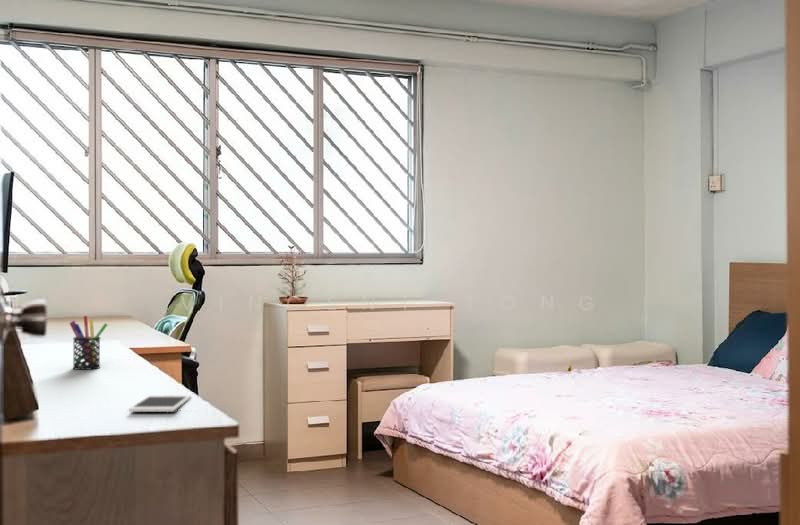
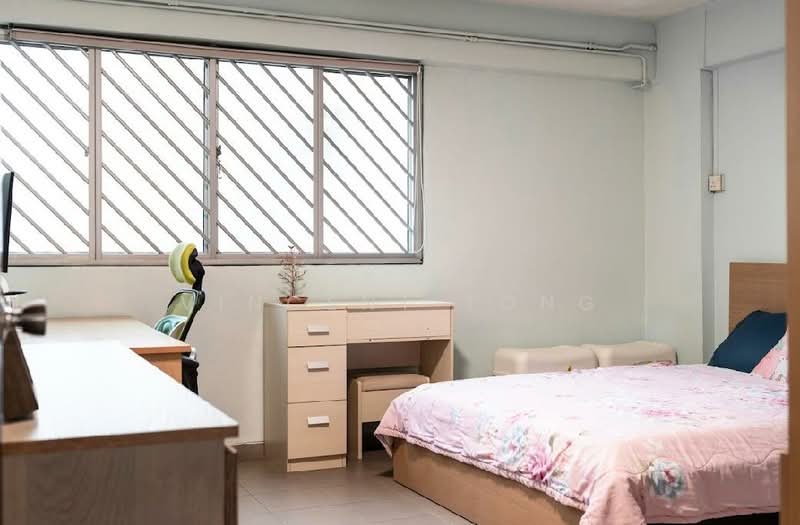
- pen holder (89, 341)
- cell phone (161, 403)
